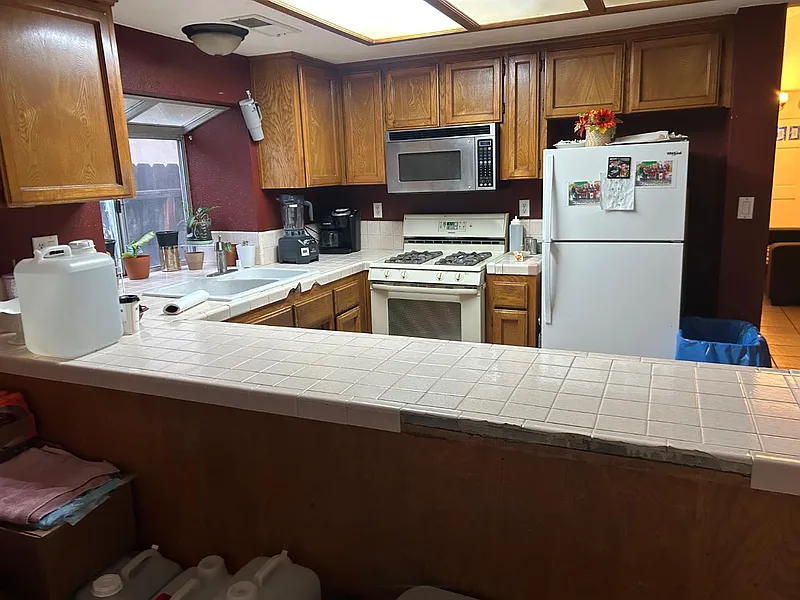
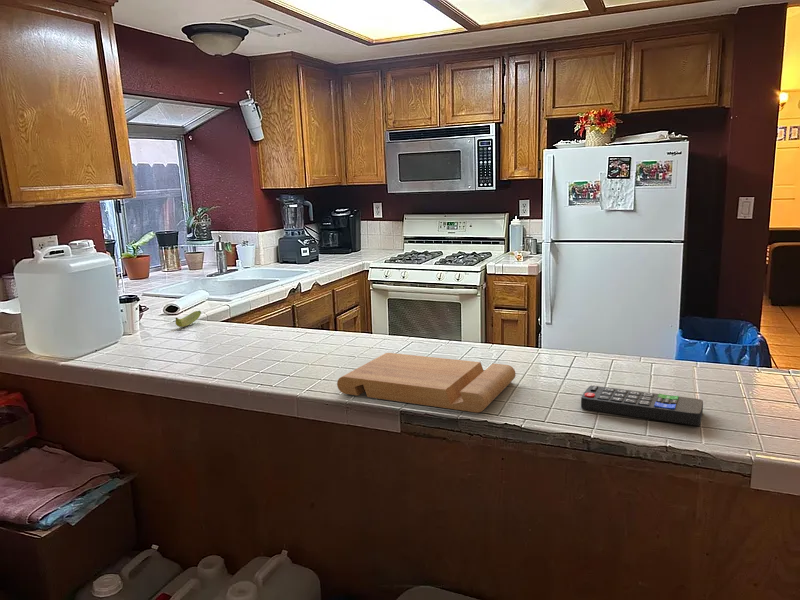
+ cutting board (427, 379)
+ remote control (640, 403)
+ banana (187, 319)
